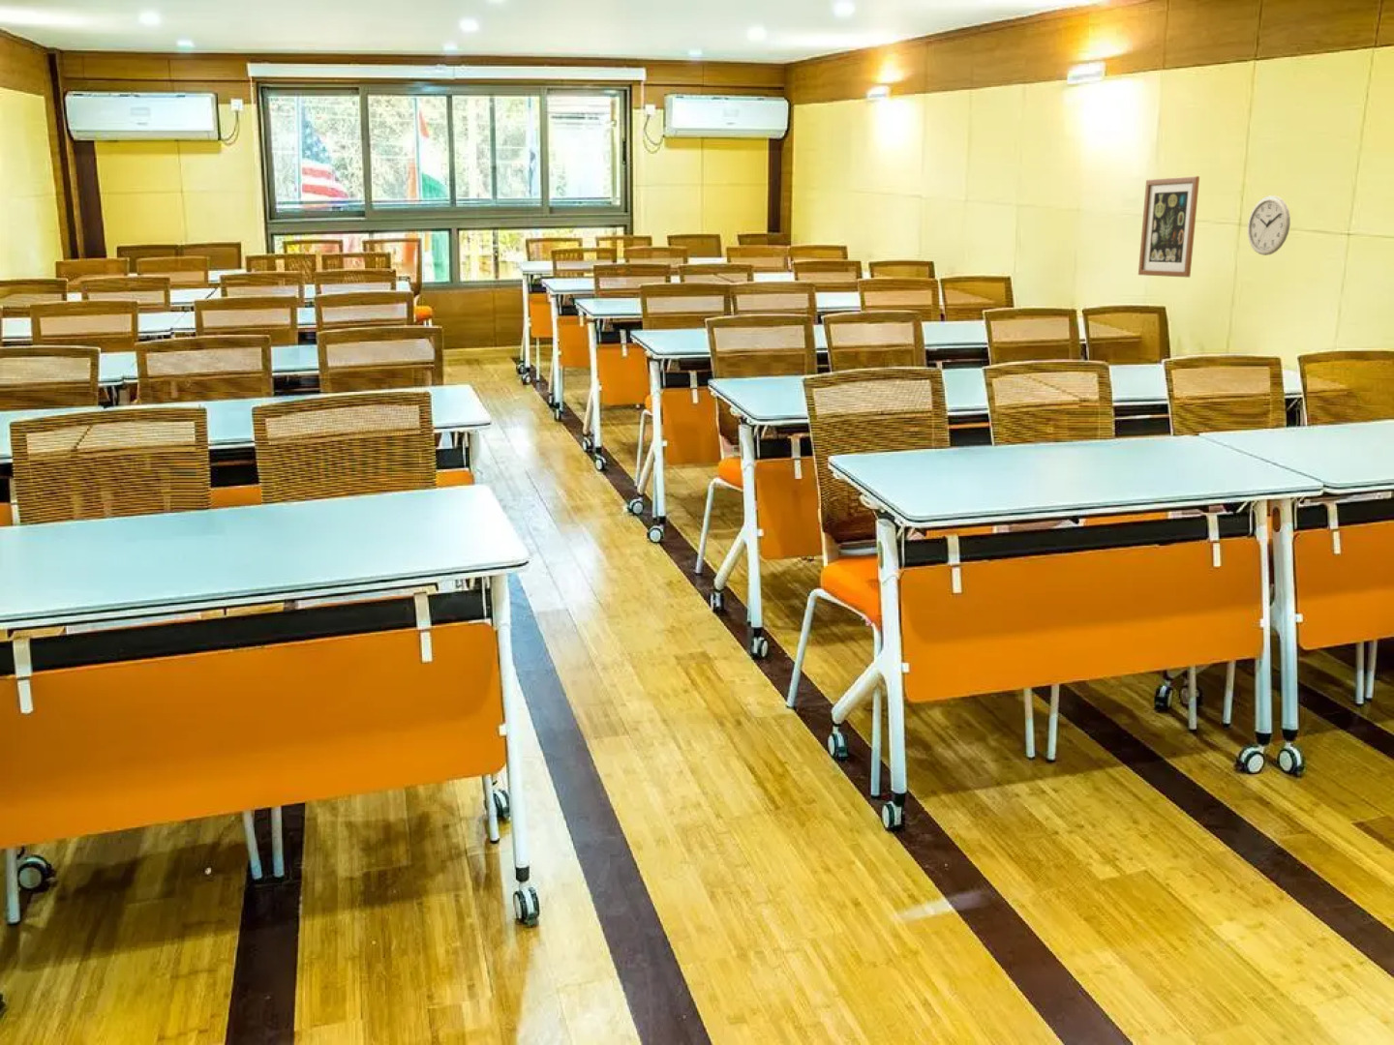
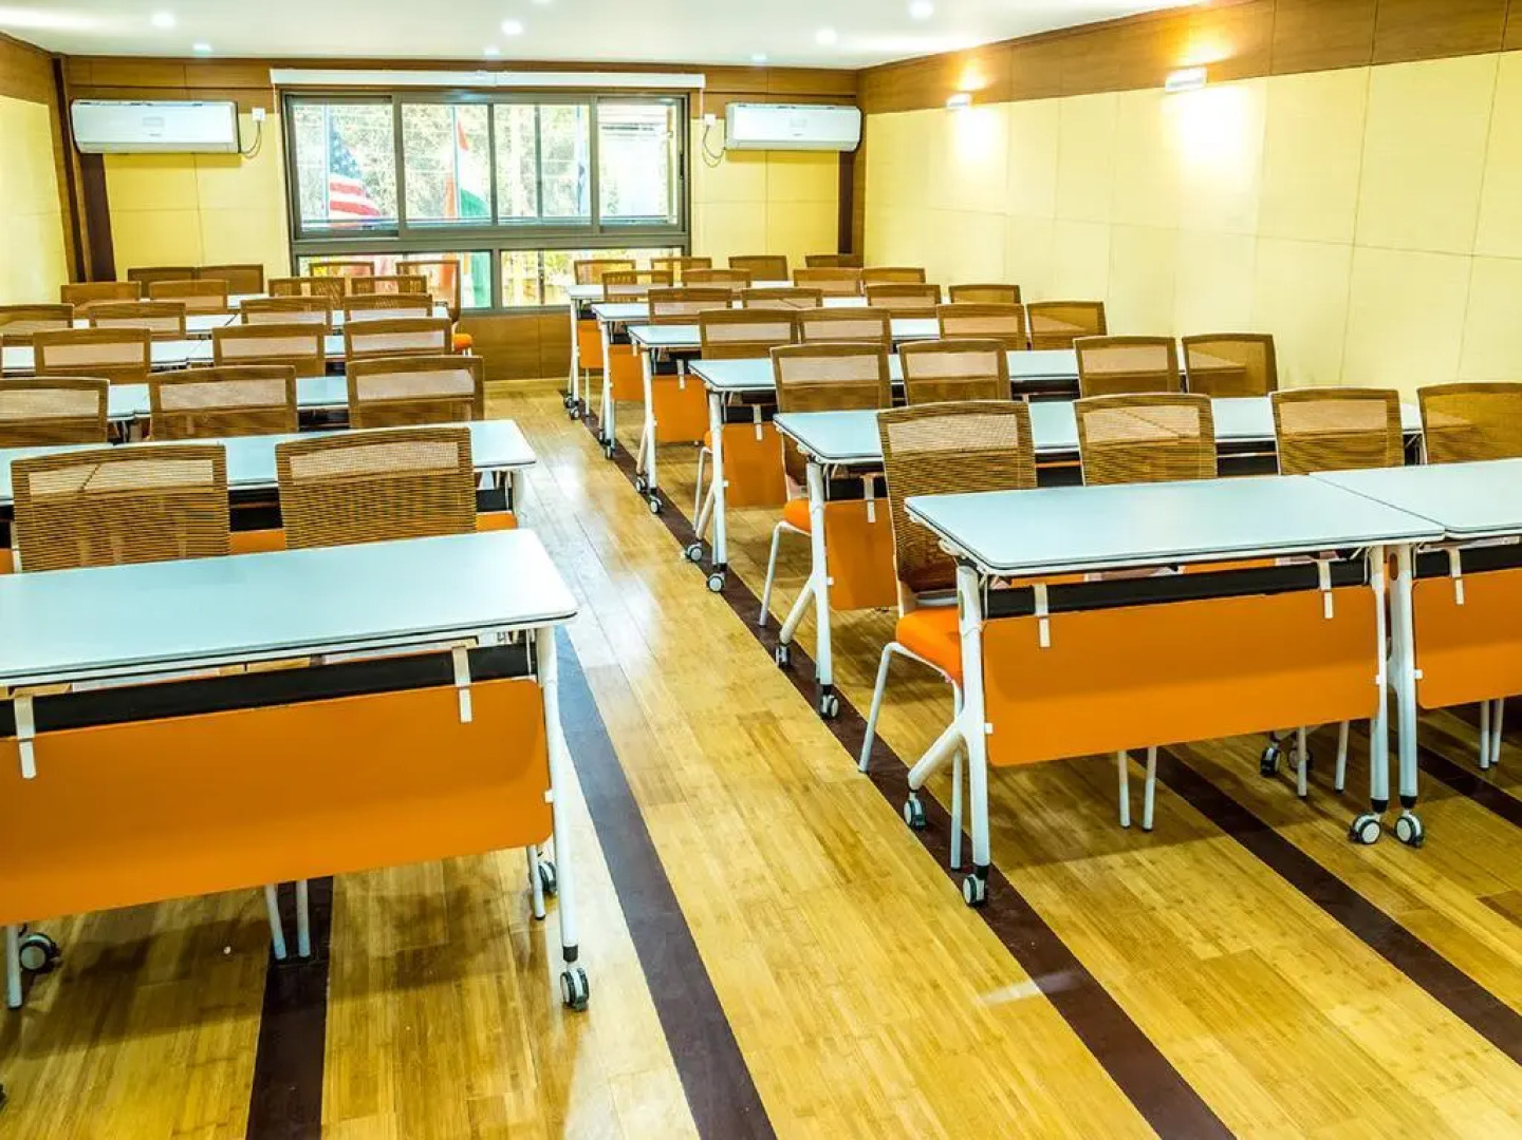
- wall clock (1267, 225)
- wall art (1168, 227)
